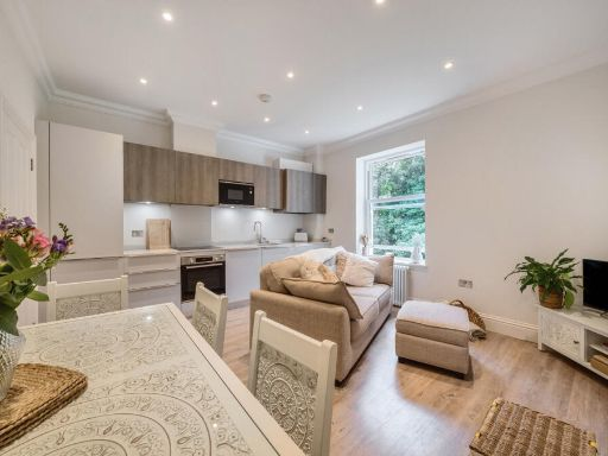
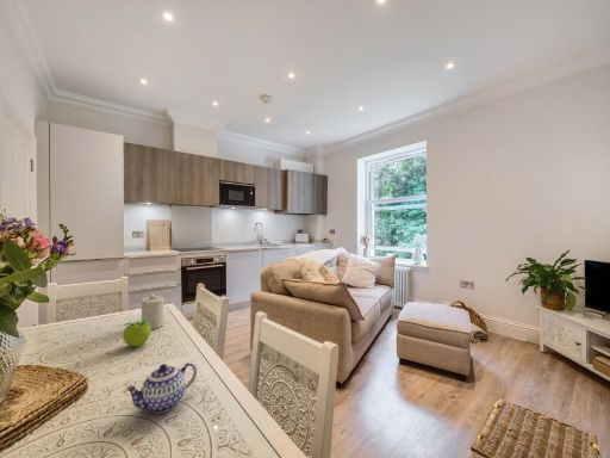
+ candle (152, 309)
+ teapot (163, 384)
+ fruit (137, 332)
